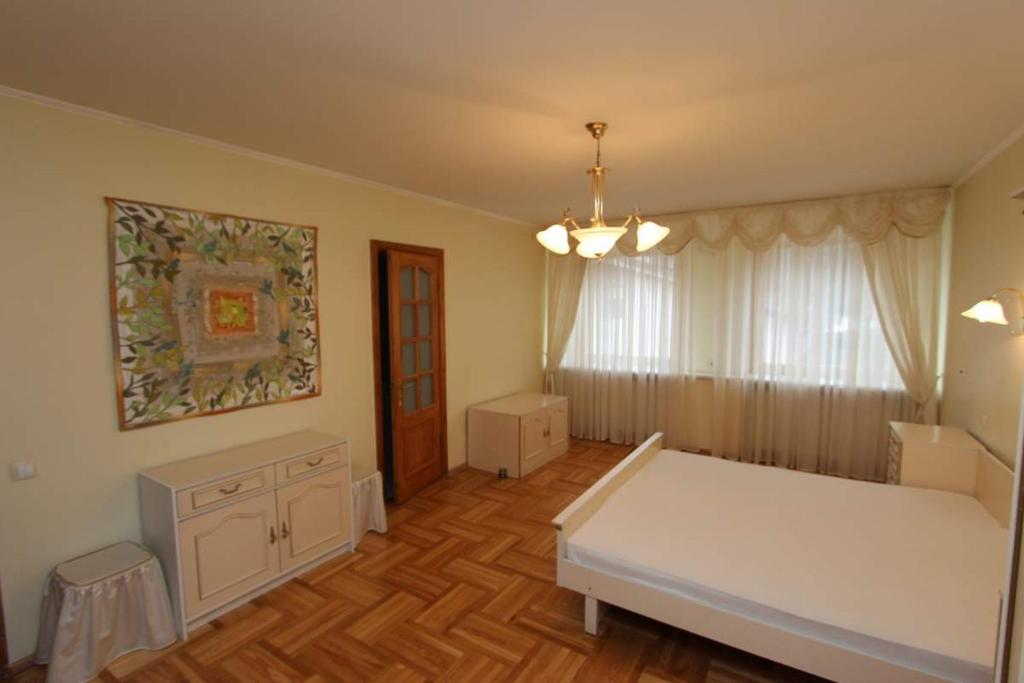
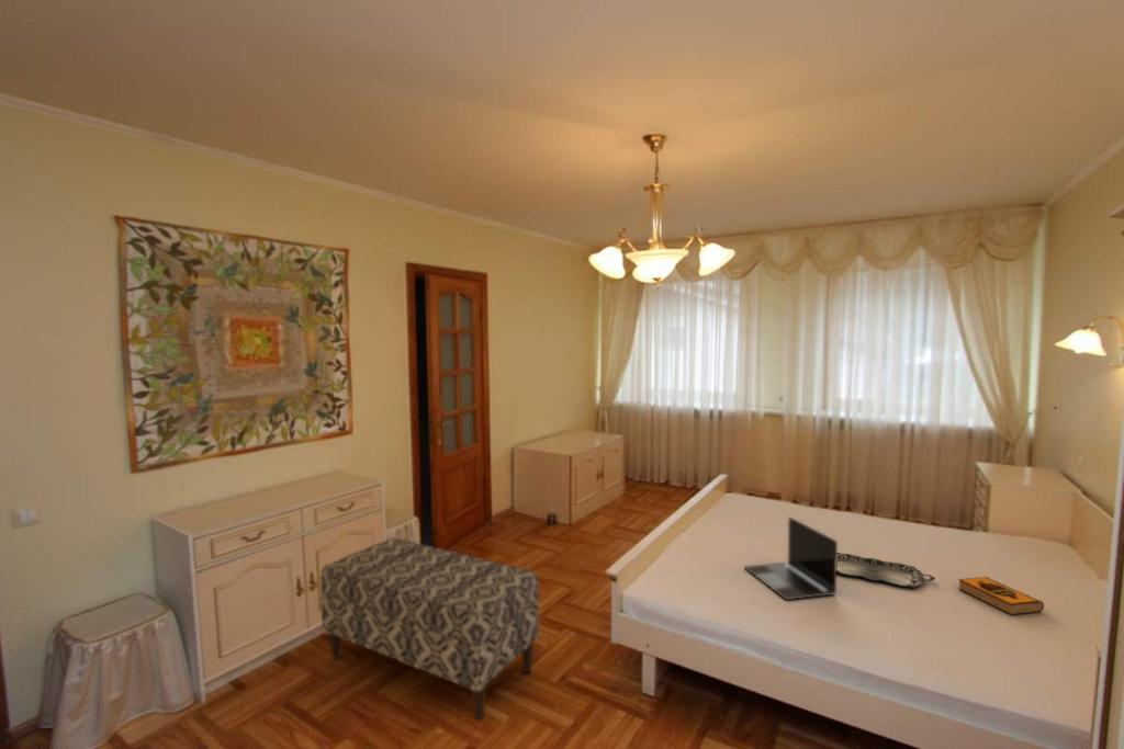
+ bench (428, 615)
+ serving tray (873, 568)
+ hardback book (999, 594)
+ laptop (788, 555)
